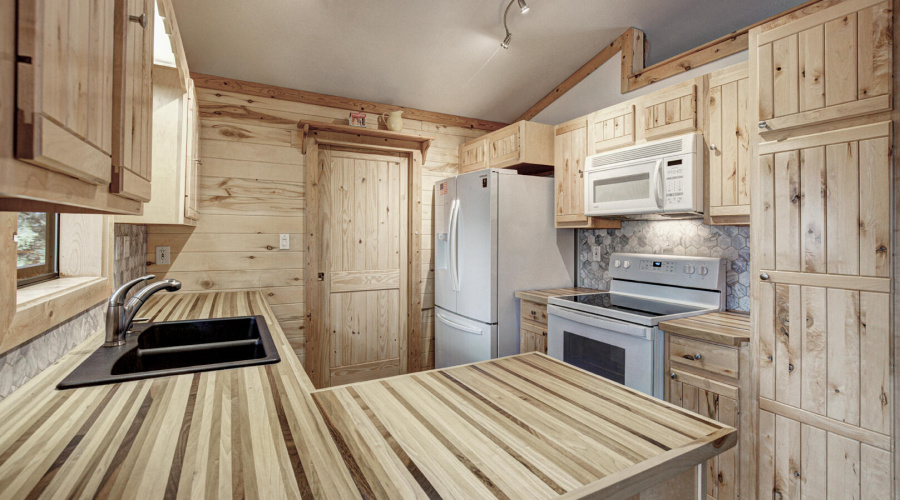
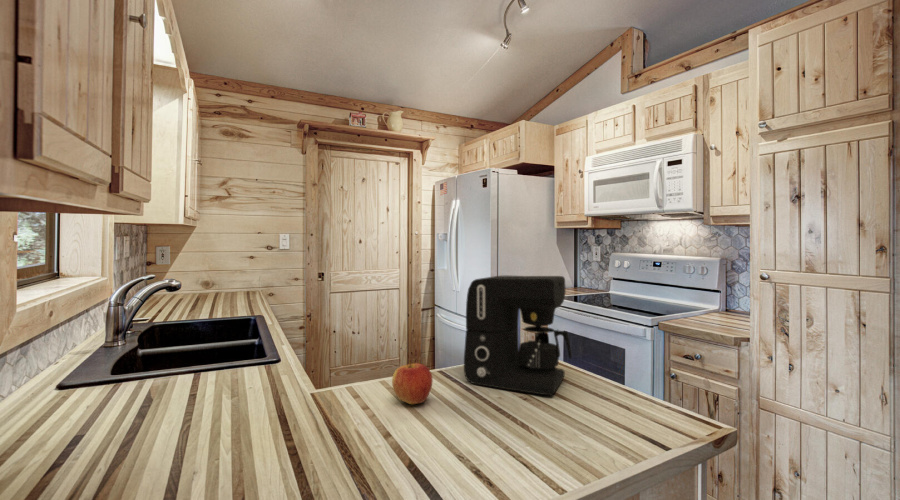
+ coffee maker (523, 329)
+ apple (412, 381)
